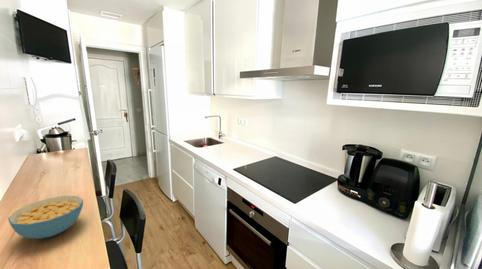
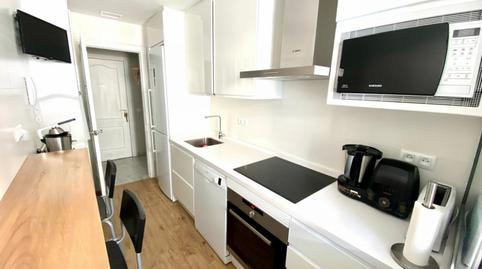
- cereal bowl (50, 220)
